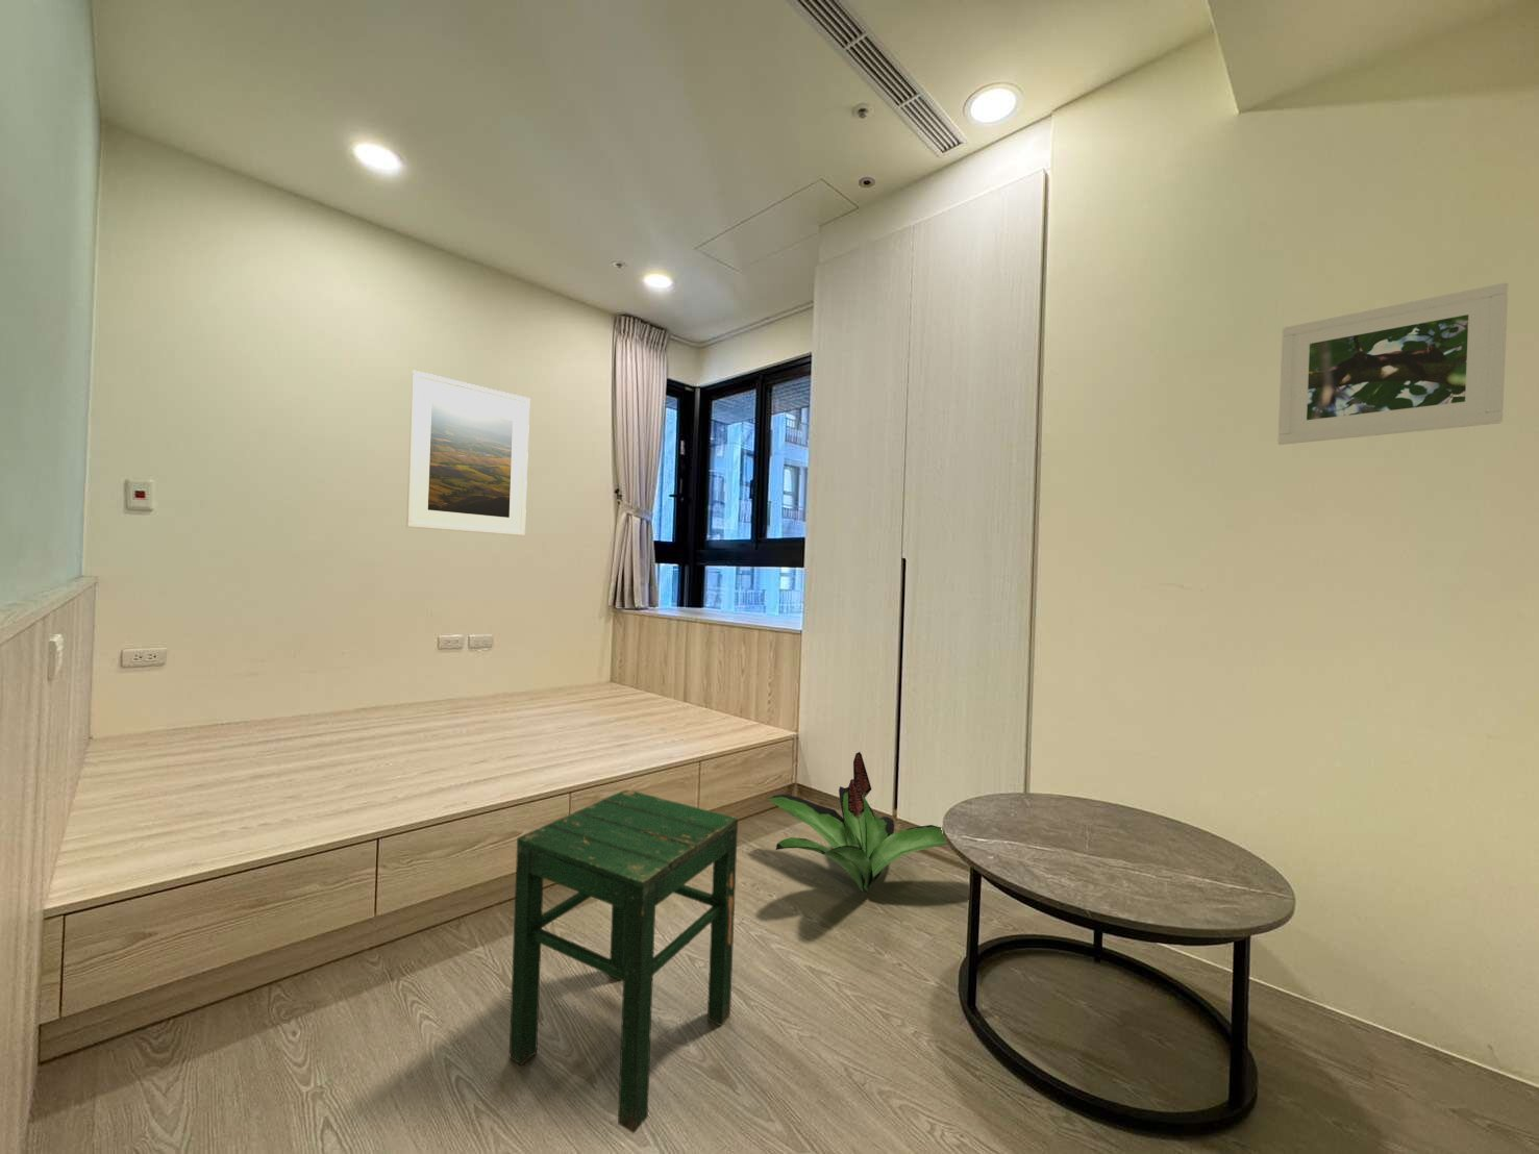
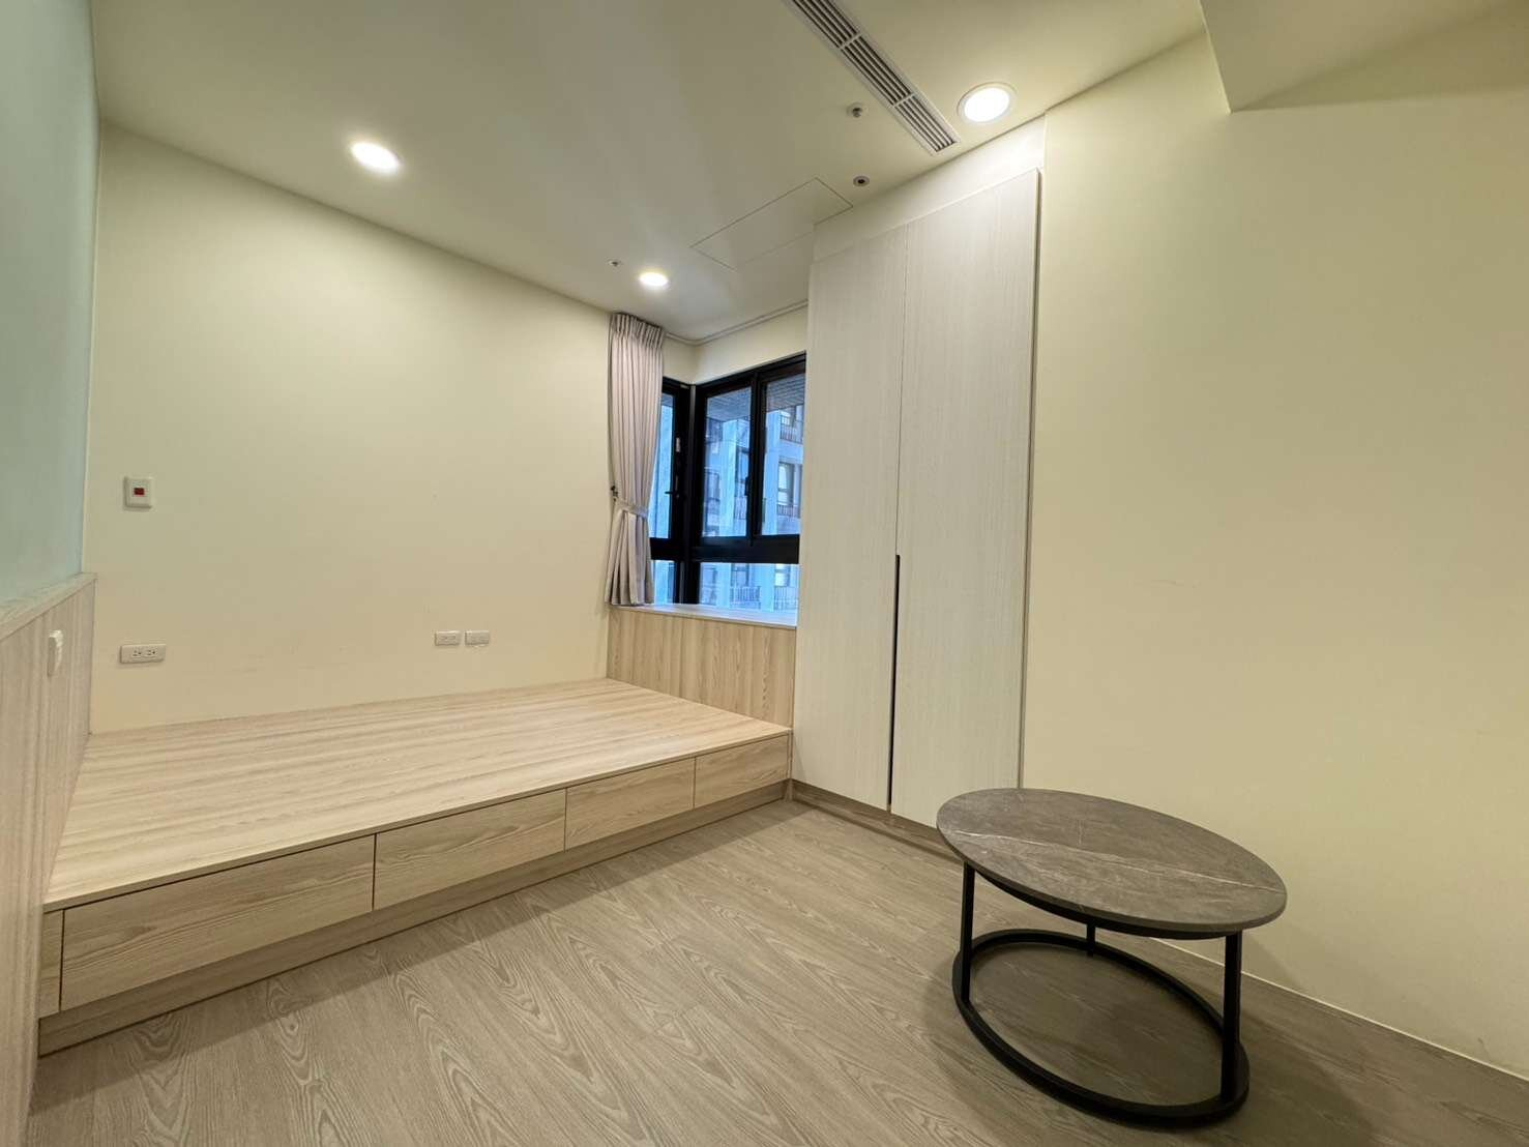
- decorative plant (851, 815)
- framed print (1381, 371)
- stool (629, 931)
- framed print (472, 458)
